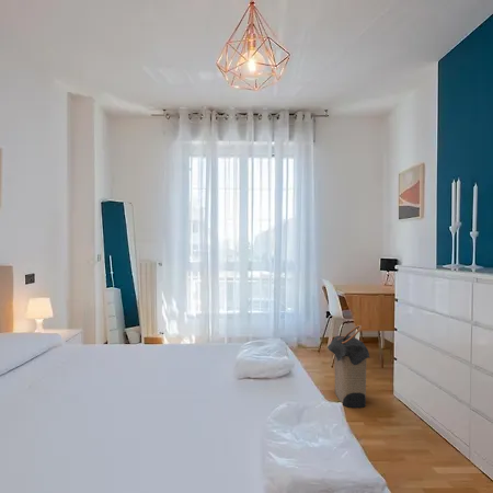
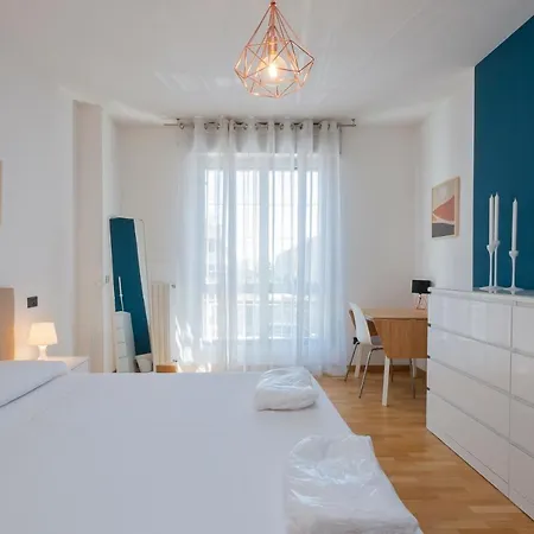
- laundry hamper (347, 360)
